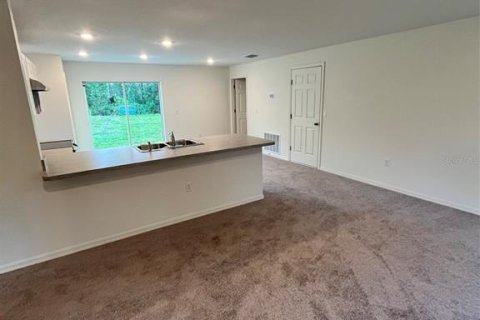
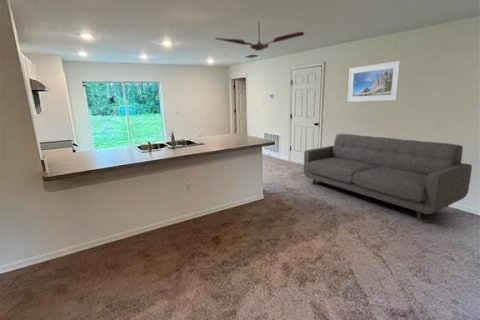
+ ceiling fan (259, 38)
+ sofa (372, 167)
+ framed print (371, 83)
